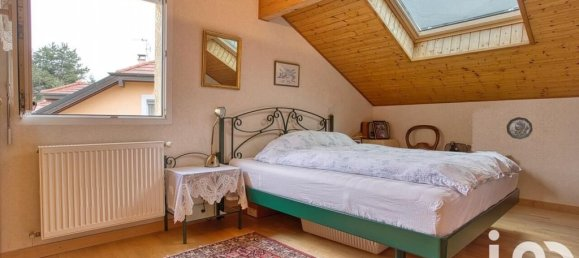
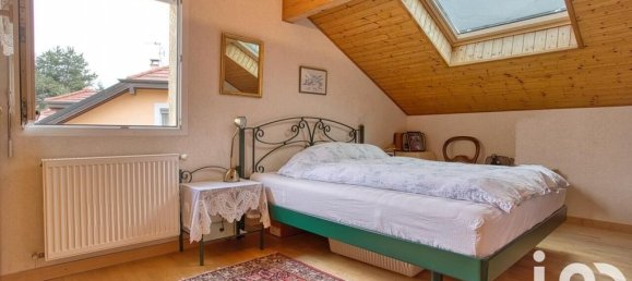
- decorative plate (519, 128)
